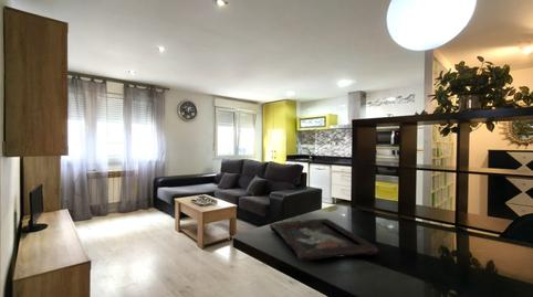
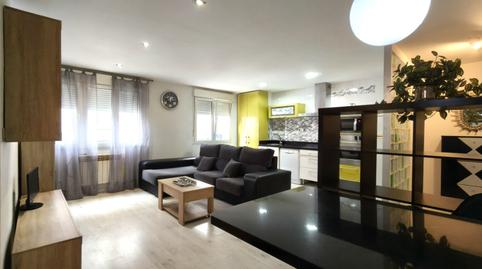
- decorative tray (315, 236)
